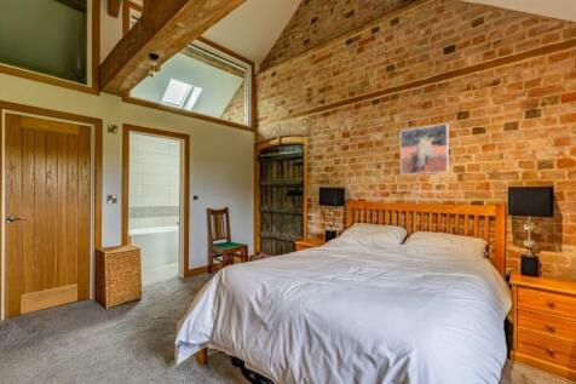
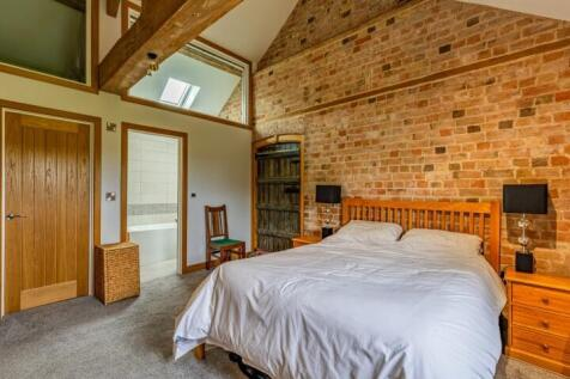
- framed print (422, 150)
